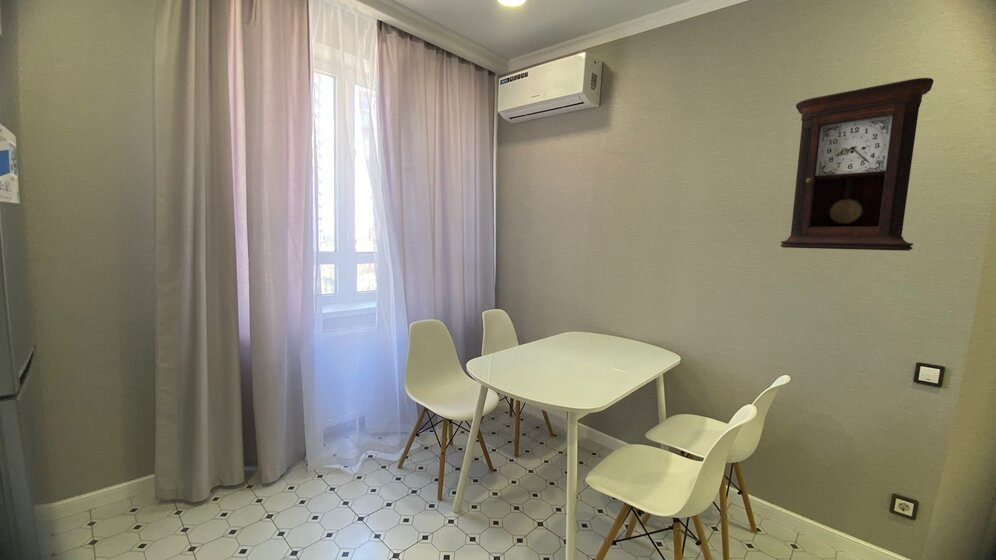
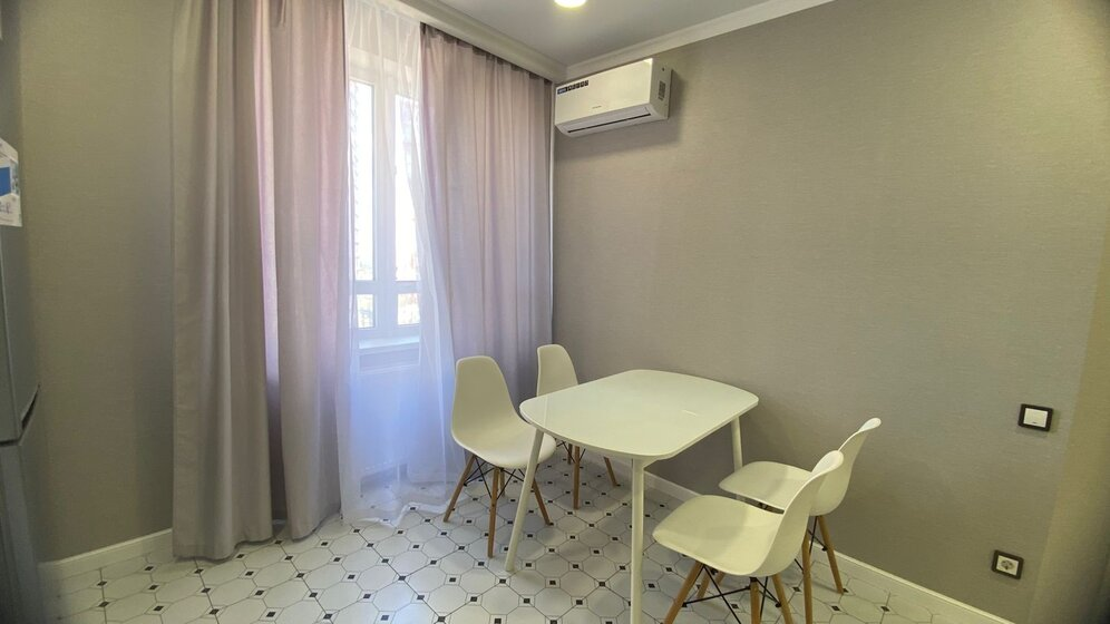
- pendulum clock (849, 173)
